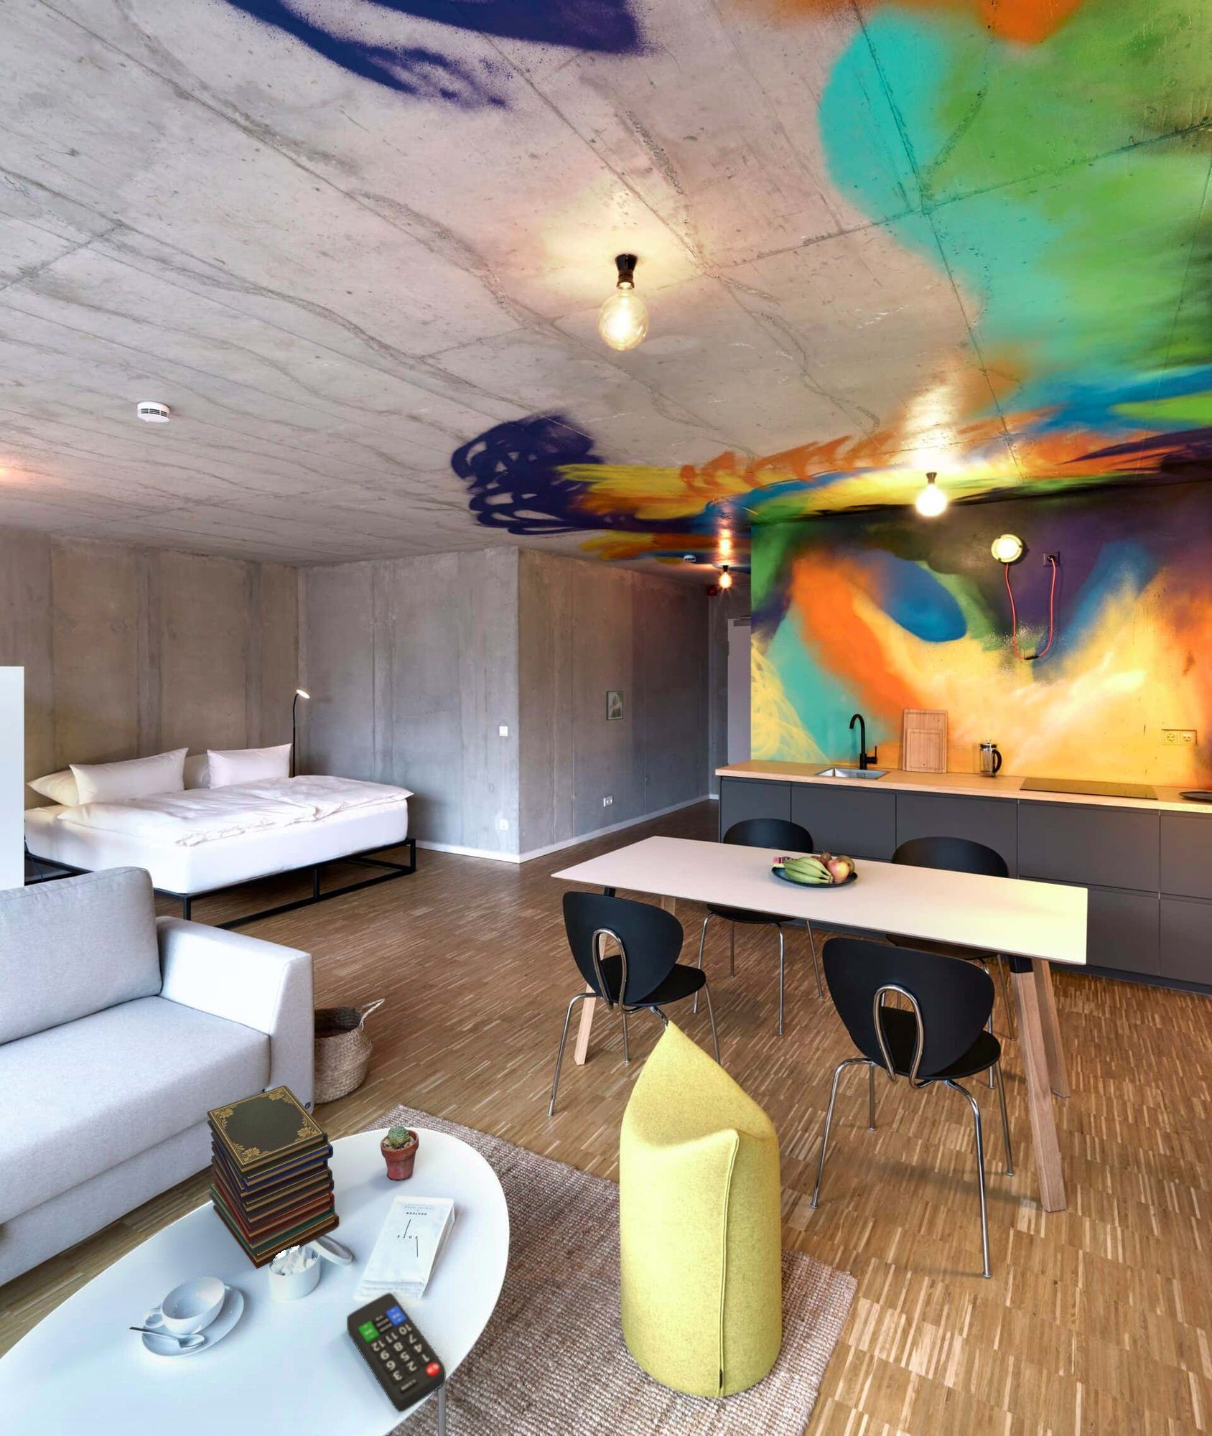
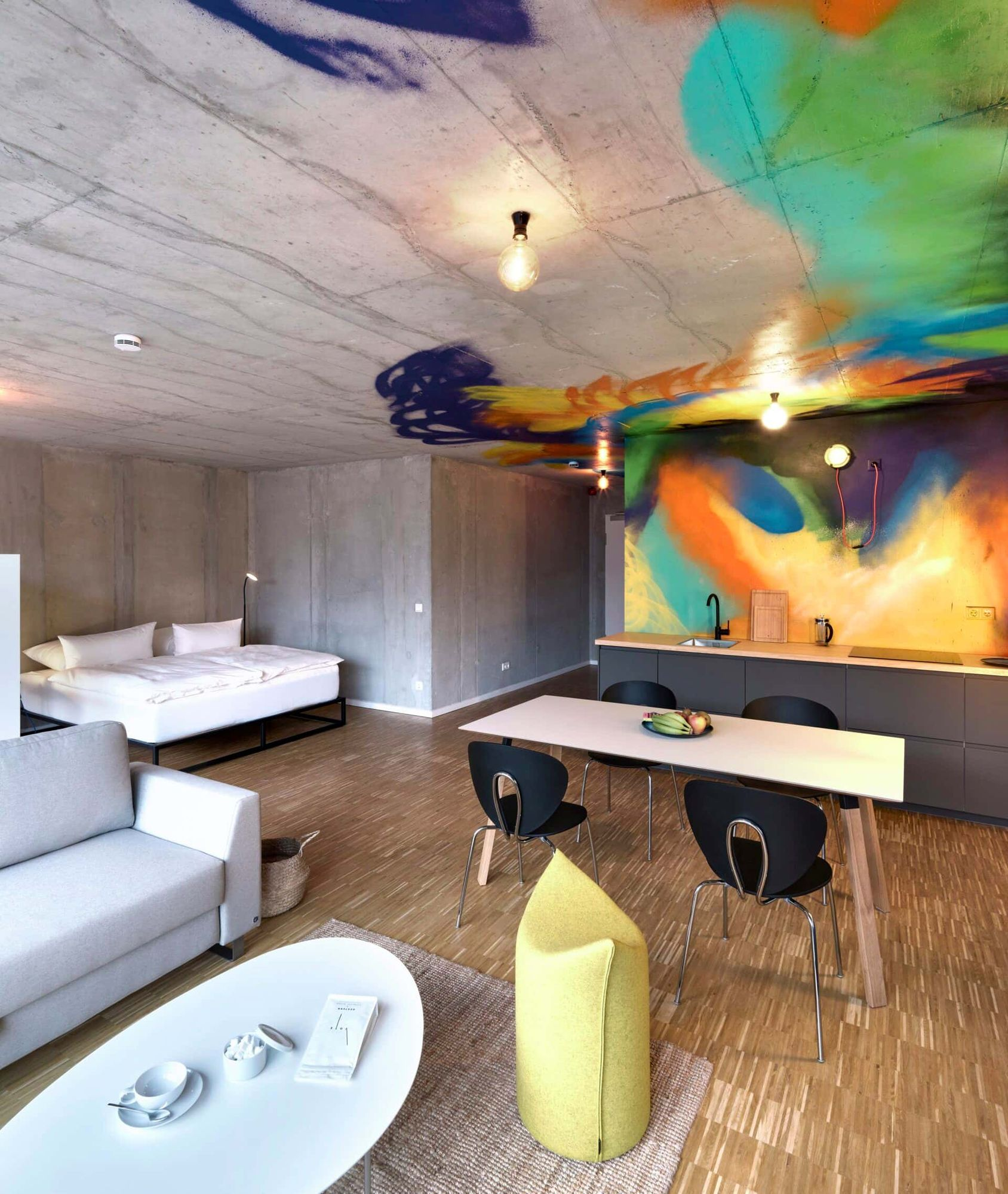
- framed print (614, 705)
- book stack (268, 1170)
- remote control (394, 1347)
- potted succulent (399, 1150)
